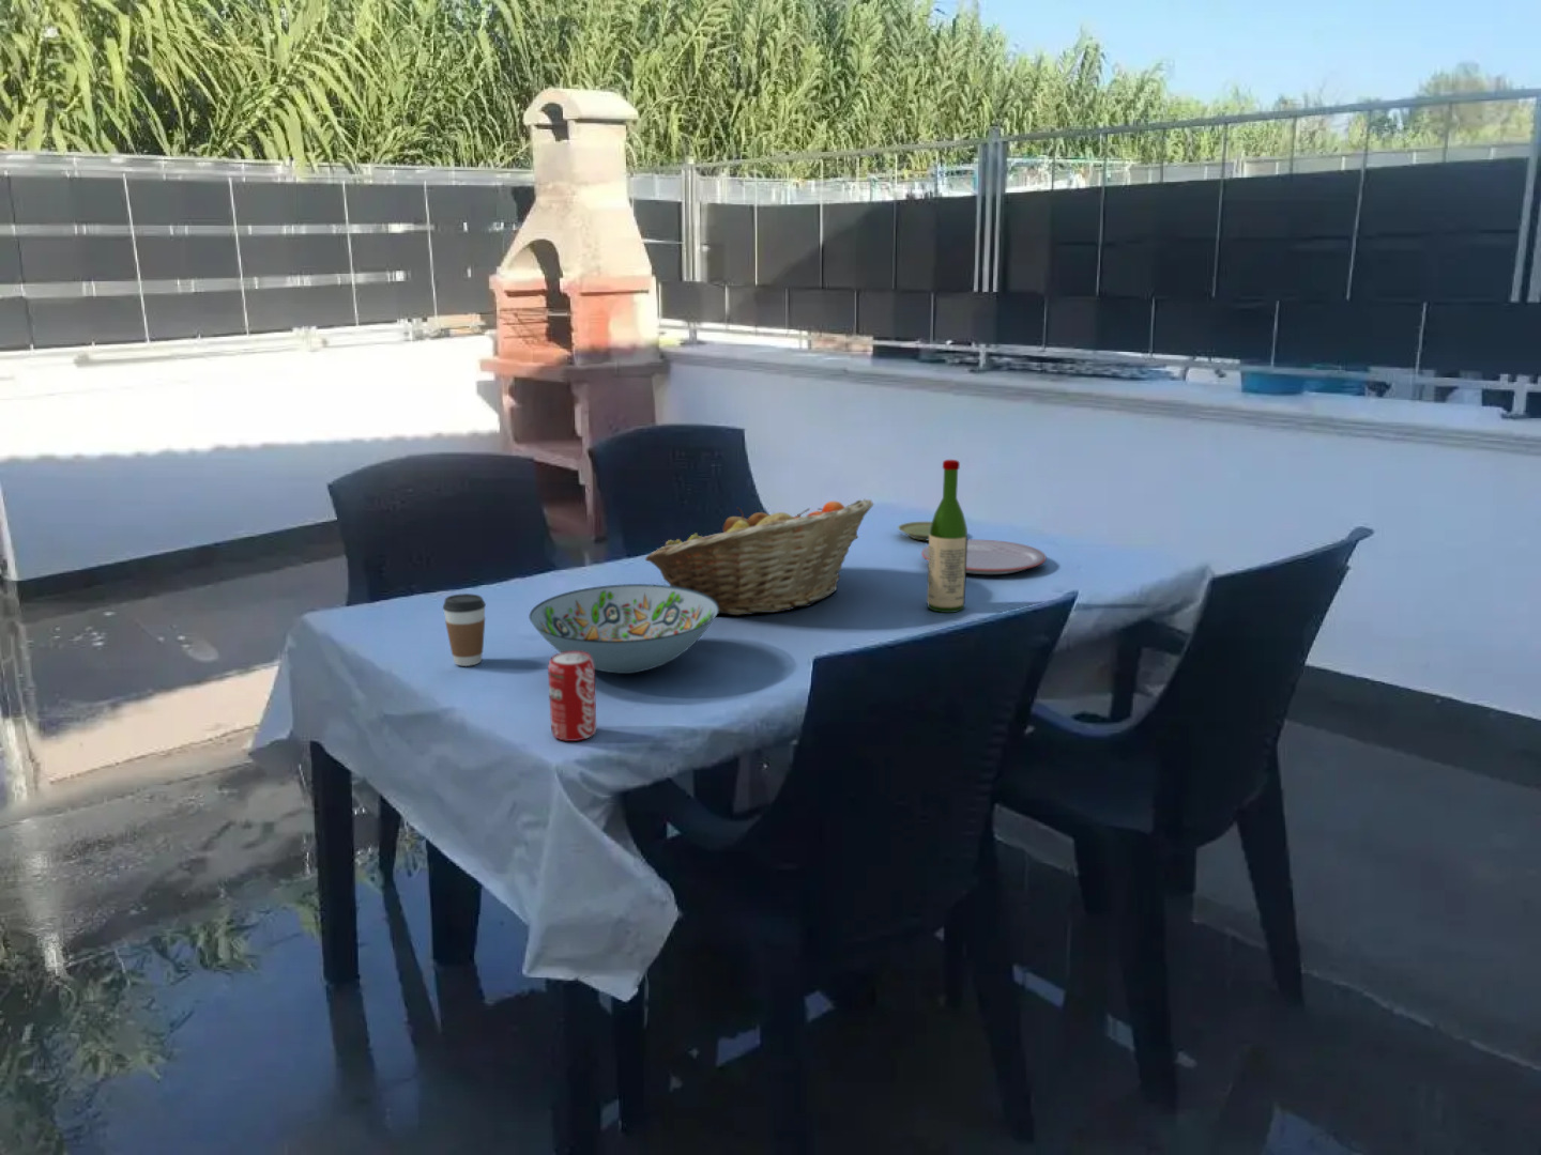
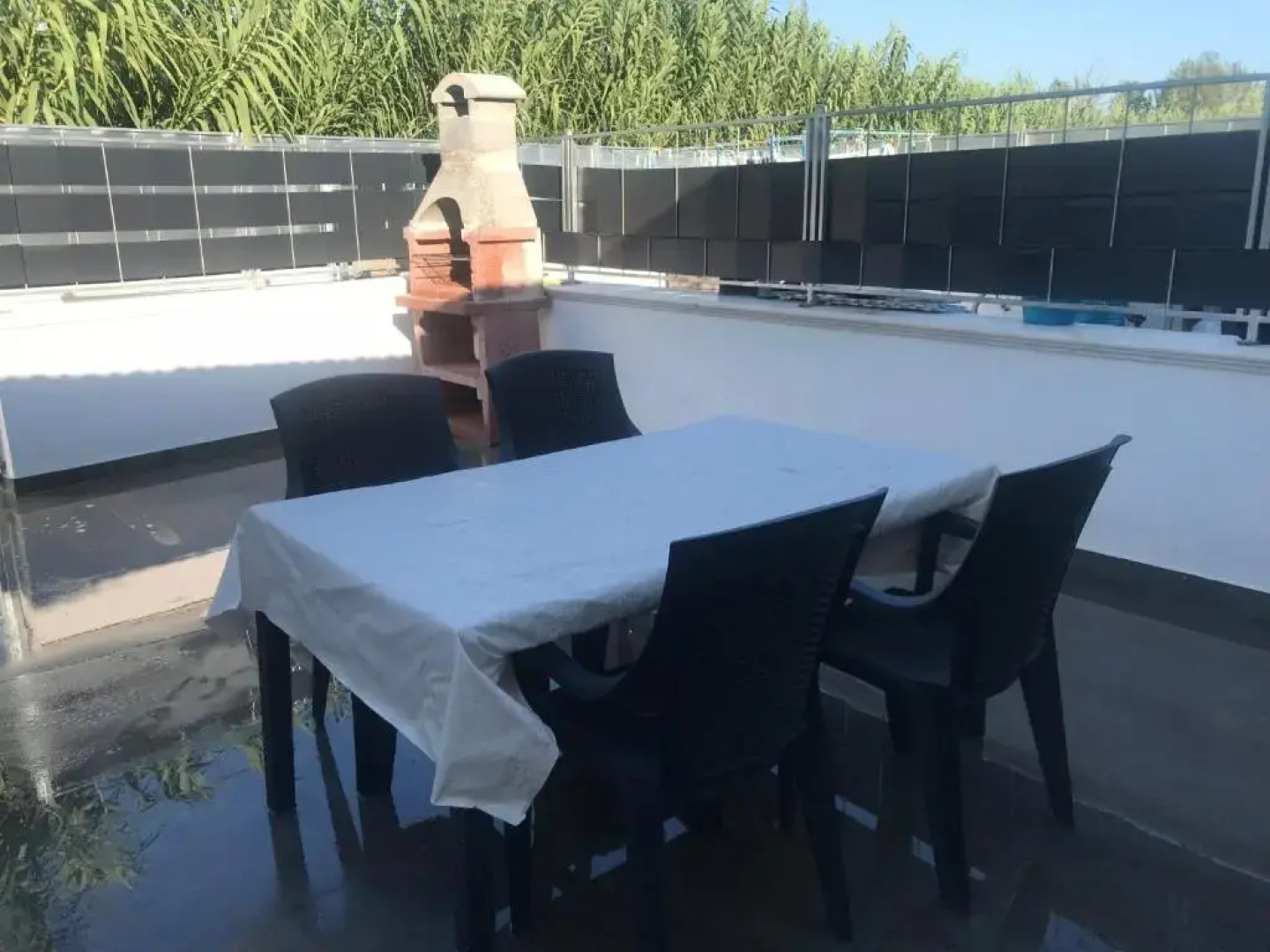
- plate (983, 558)
- coffee cup (466, 628)
- fruit basket (763, 547)
- beverage can (572, 695)
- wine bottle (948, 535)
- decorative bowl (625, 637)
- plate (929, 531)
